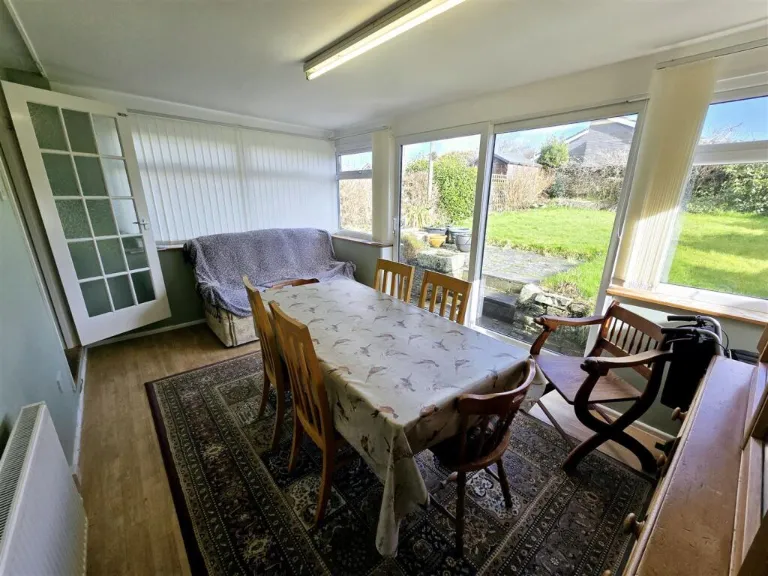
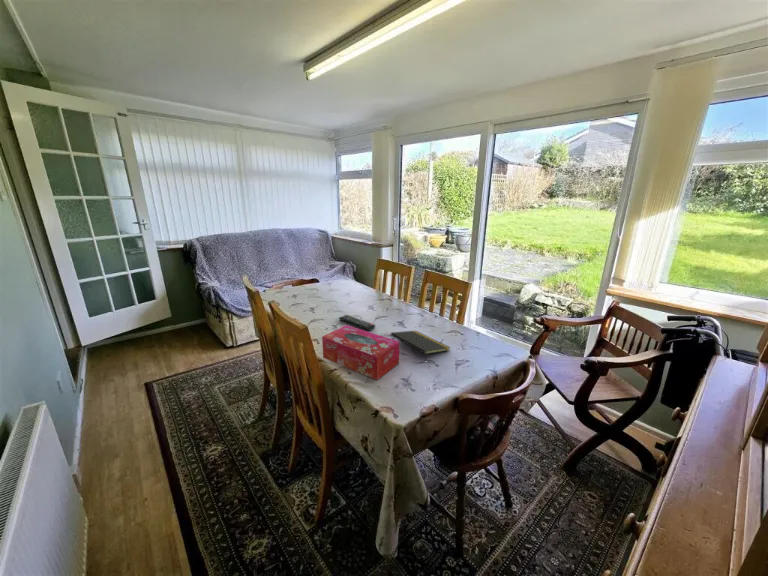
+ notepad (419, 341)
+ remote control (356, 322)
+ tissue box (360, 349)
